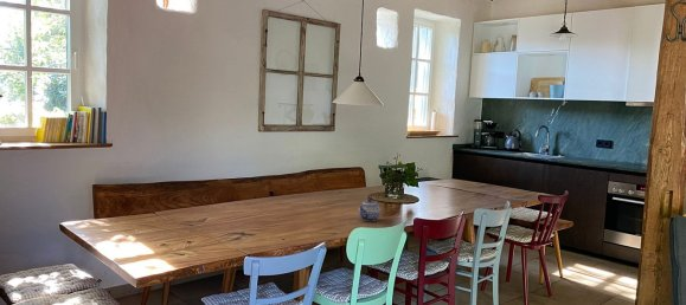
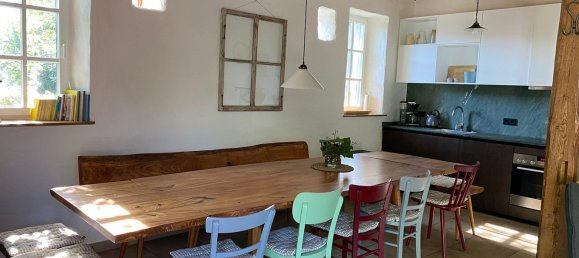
- teapot (370, 209)
